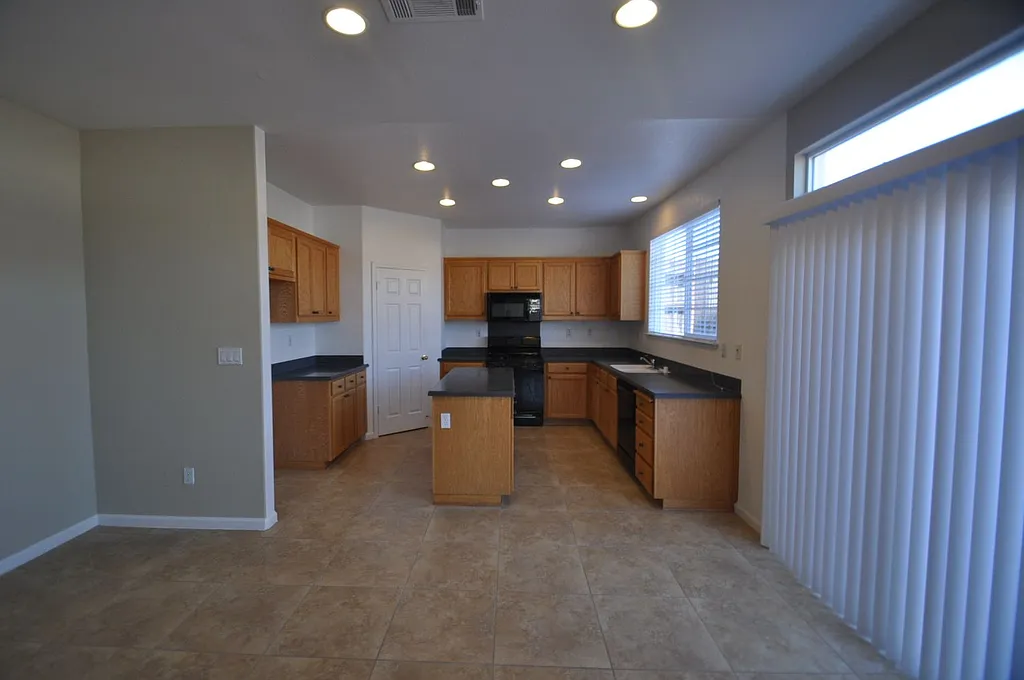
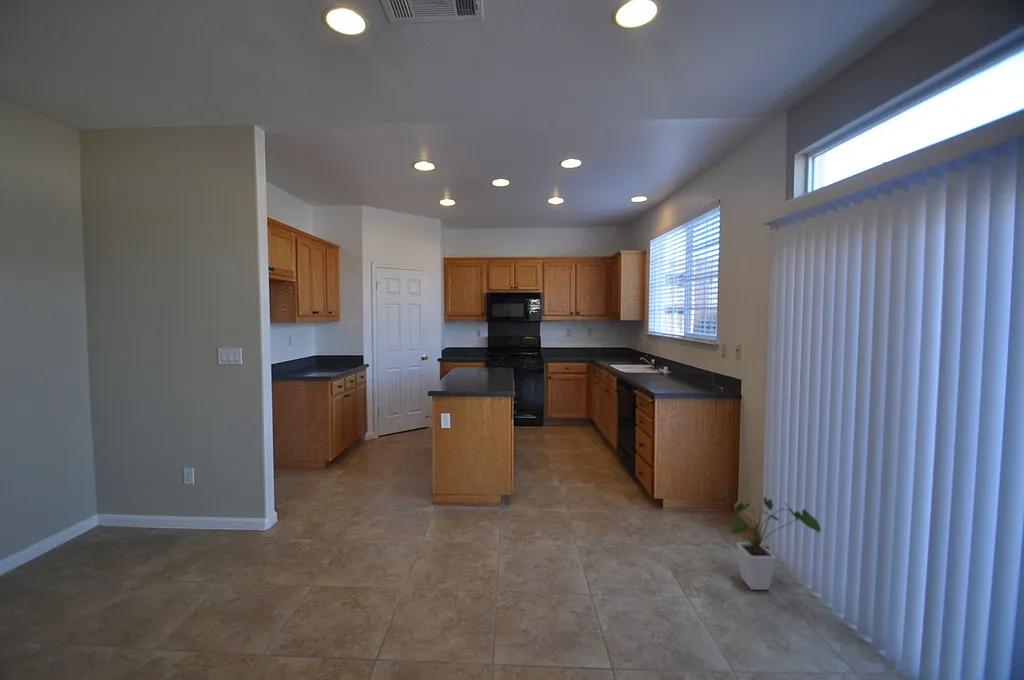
+ house plant (761, 544)
